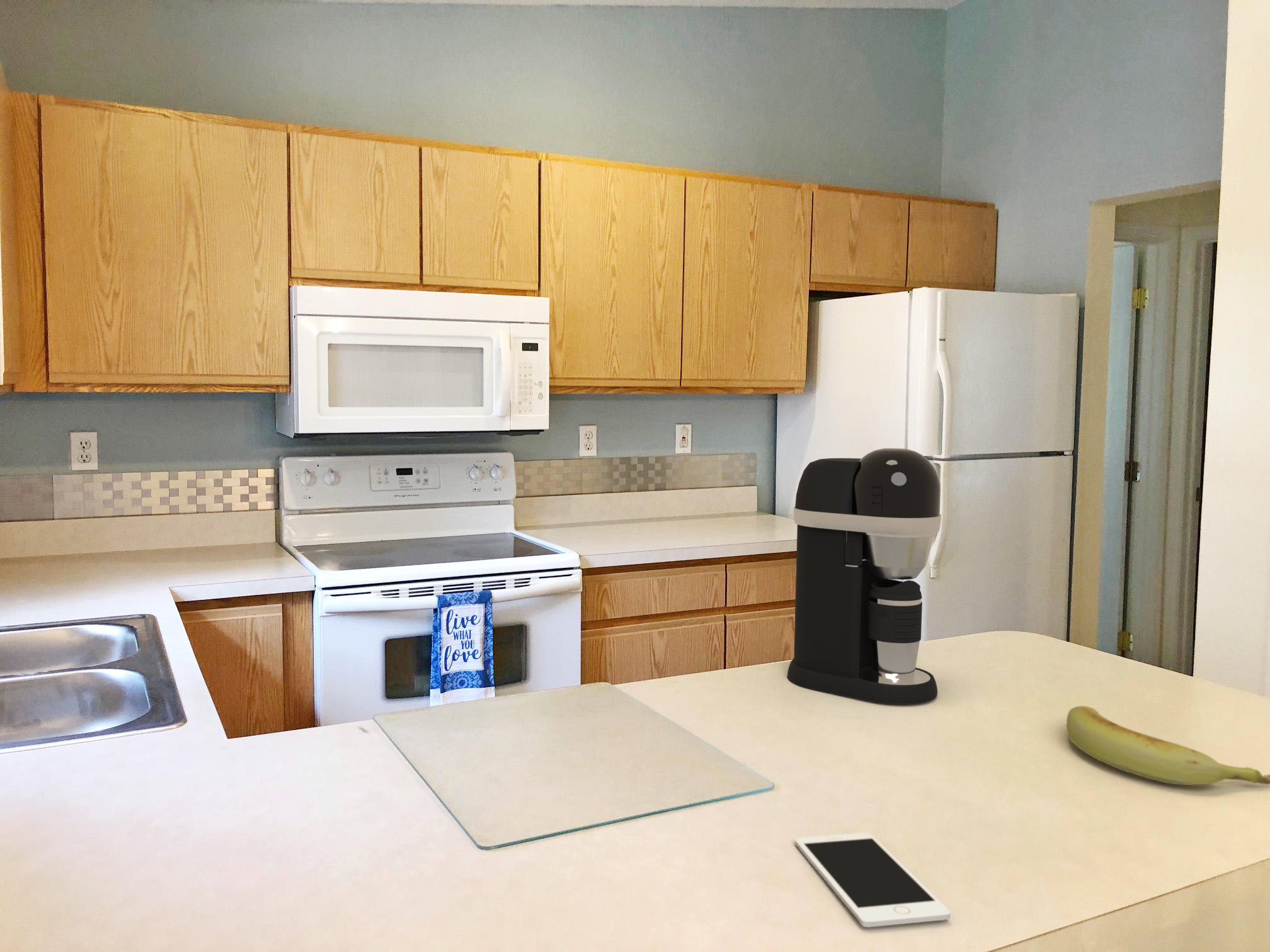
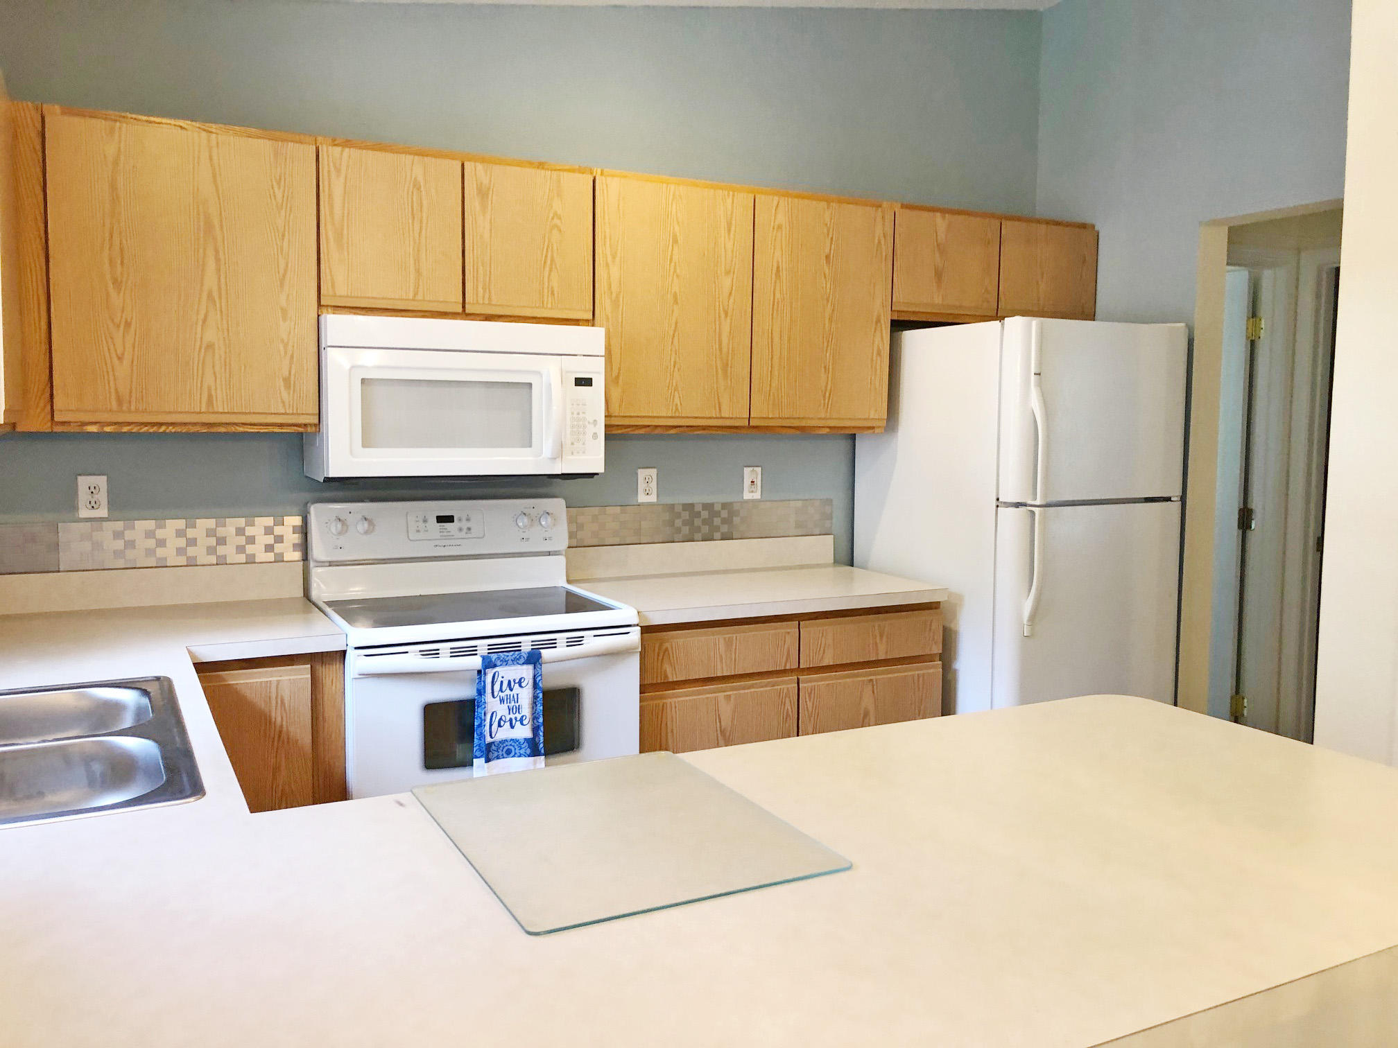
- cell phone (866, 875)
- banana (1166, 743)
- coffee maker (864, 567)
